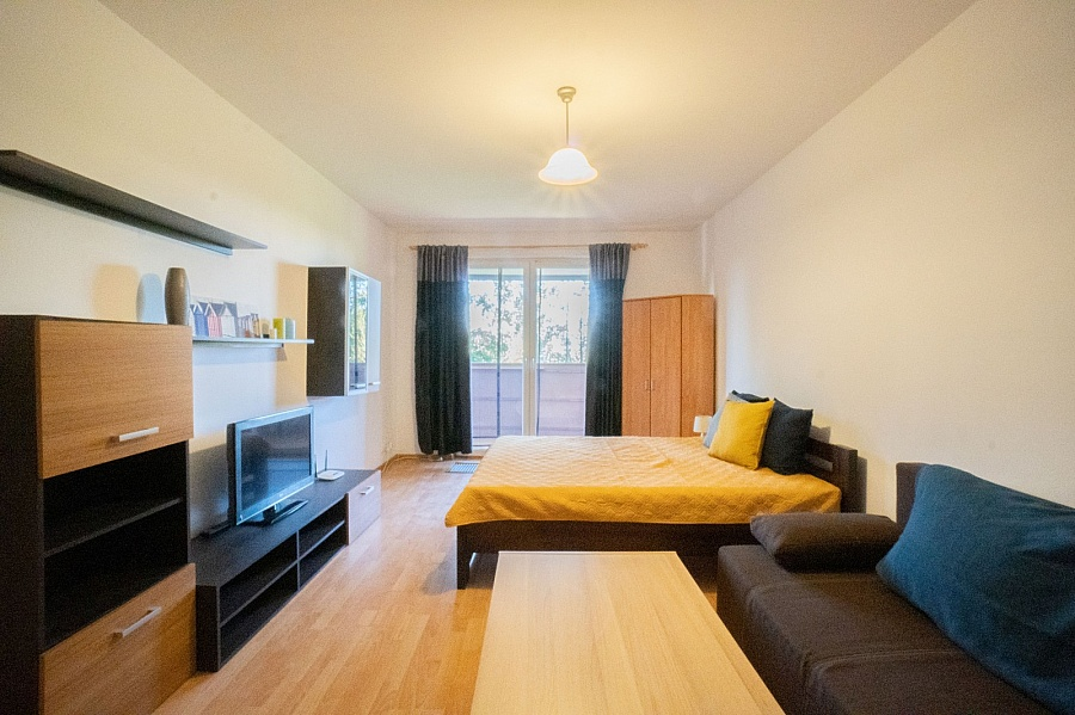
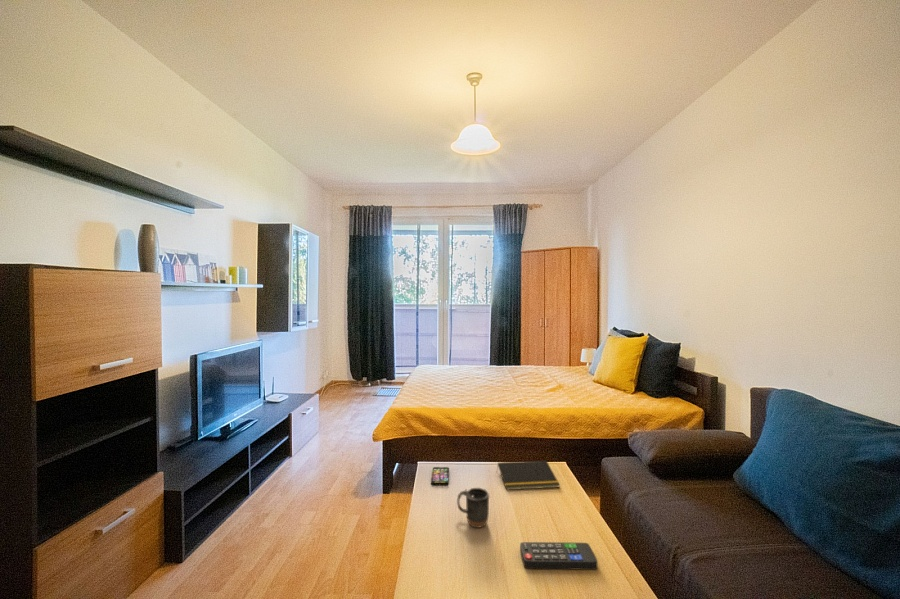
+ smartphone (440, 475)
+ notepad (527, 474)
+ mug (473, 504)
+ remote control (557, 554)
